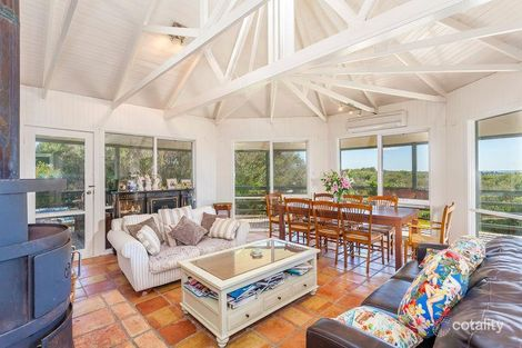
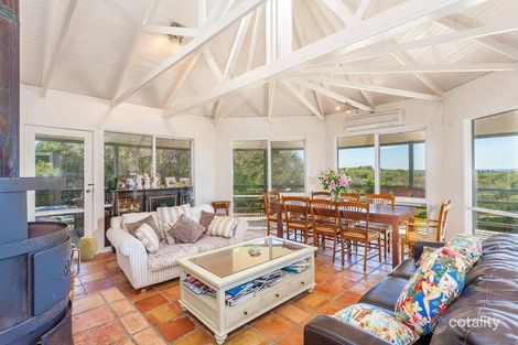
+ woven basket (87, 247)
